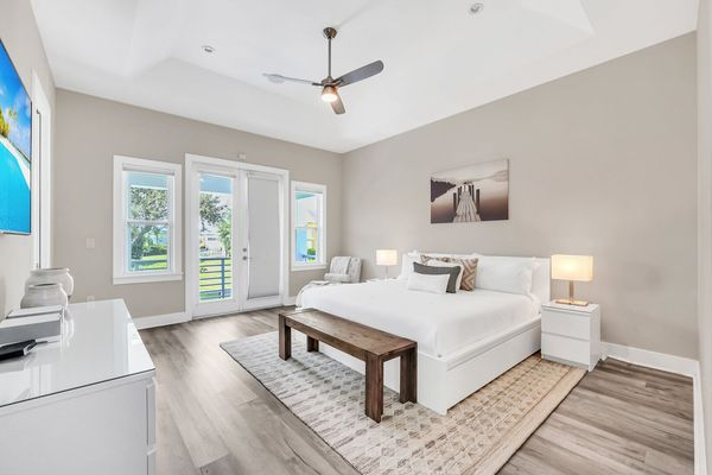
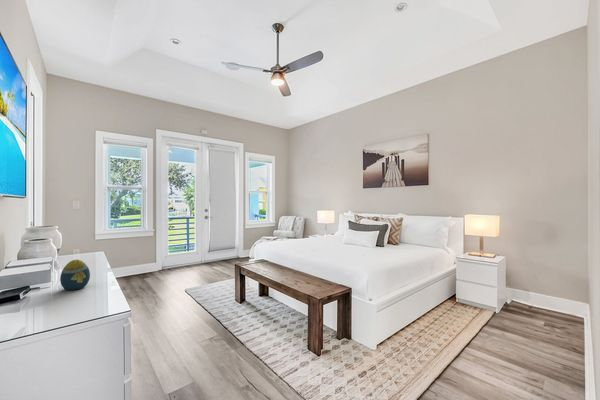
+ decorative egg (75, 273)
